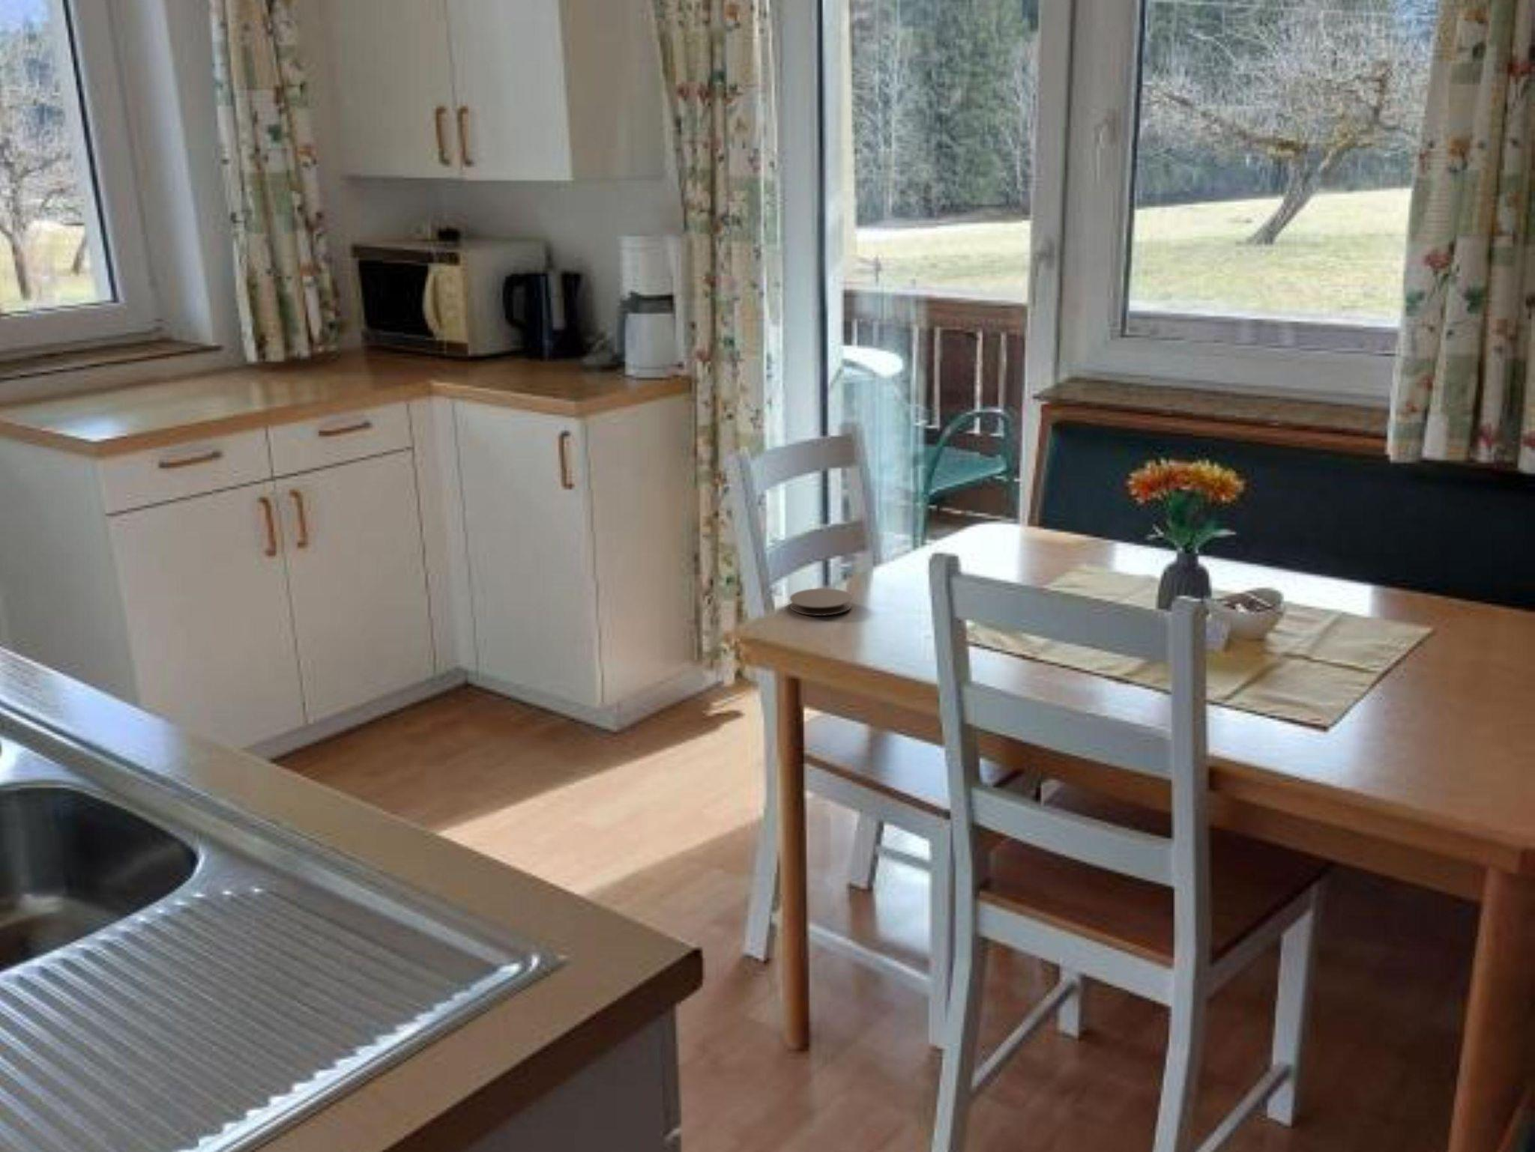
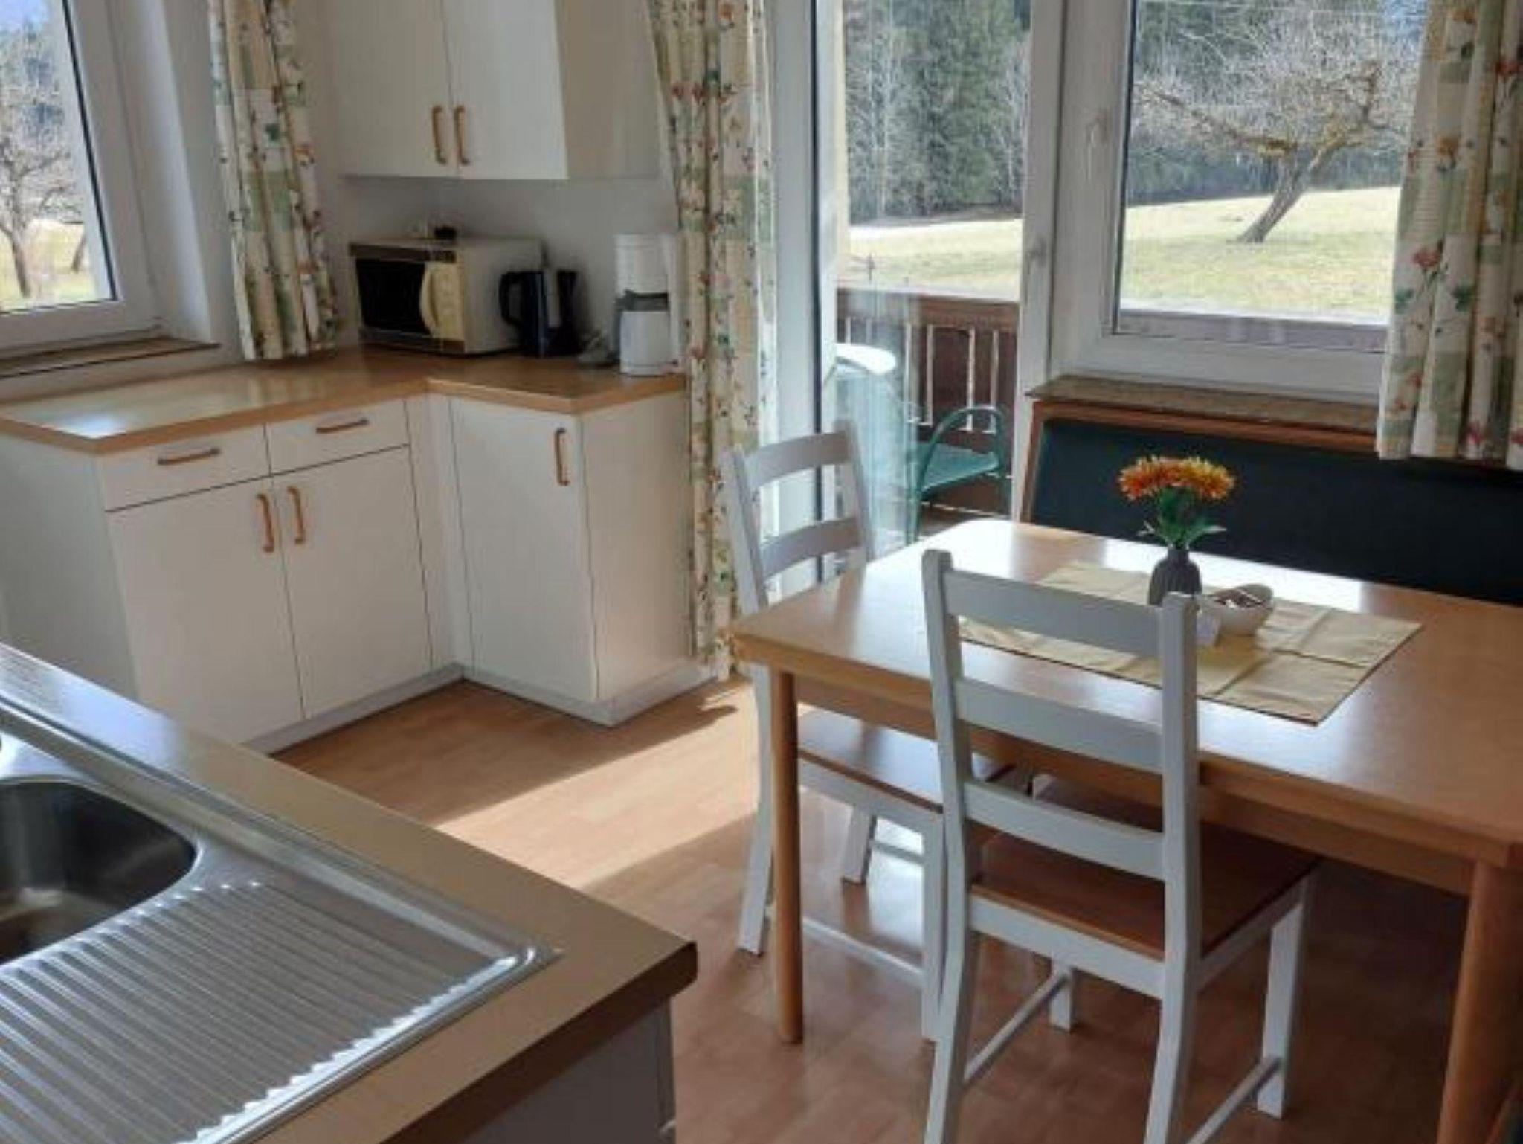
- coaster (821, 601)
